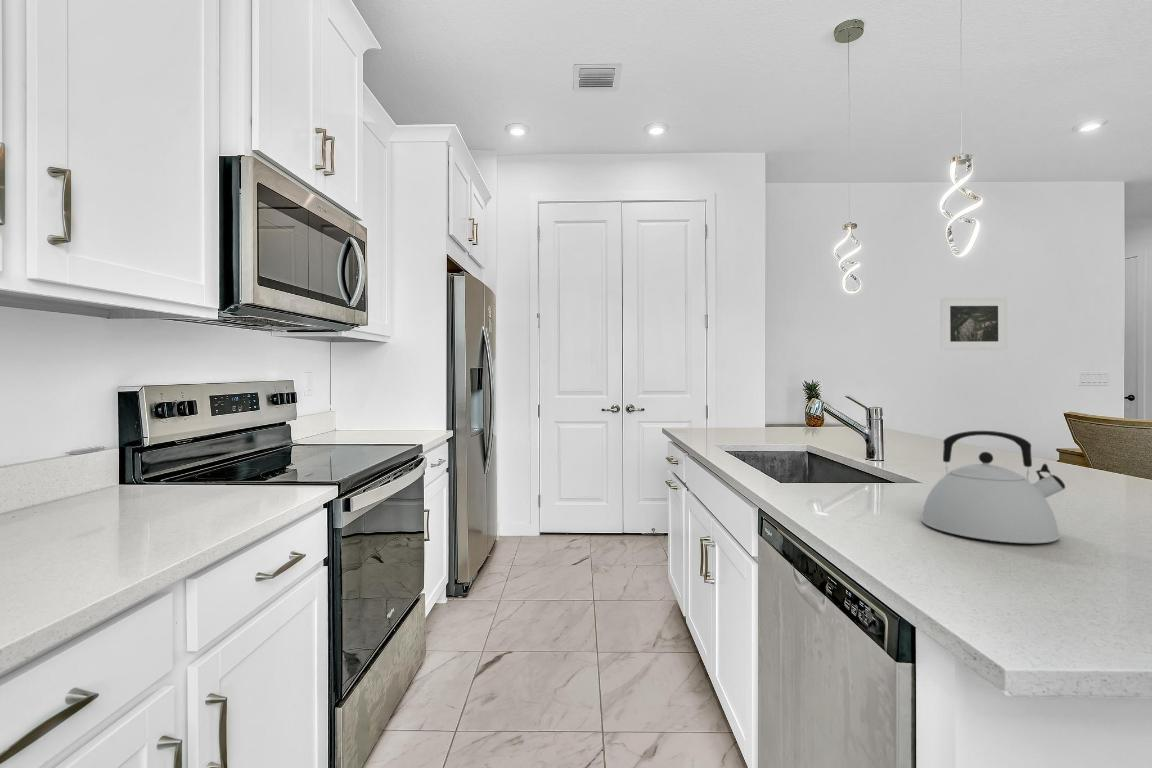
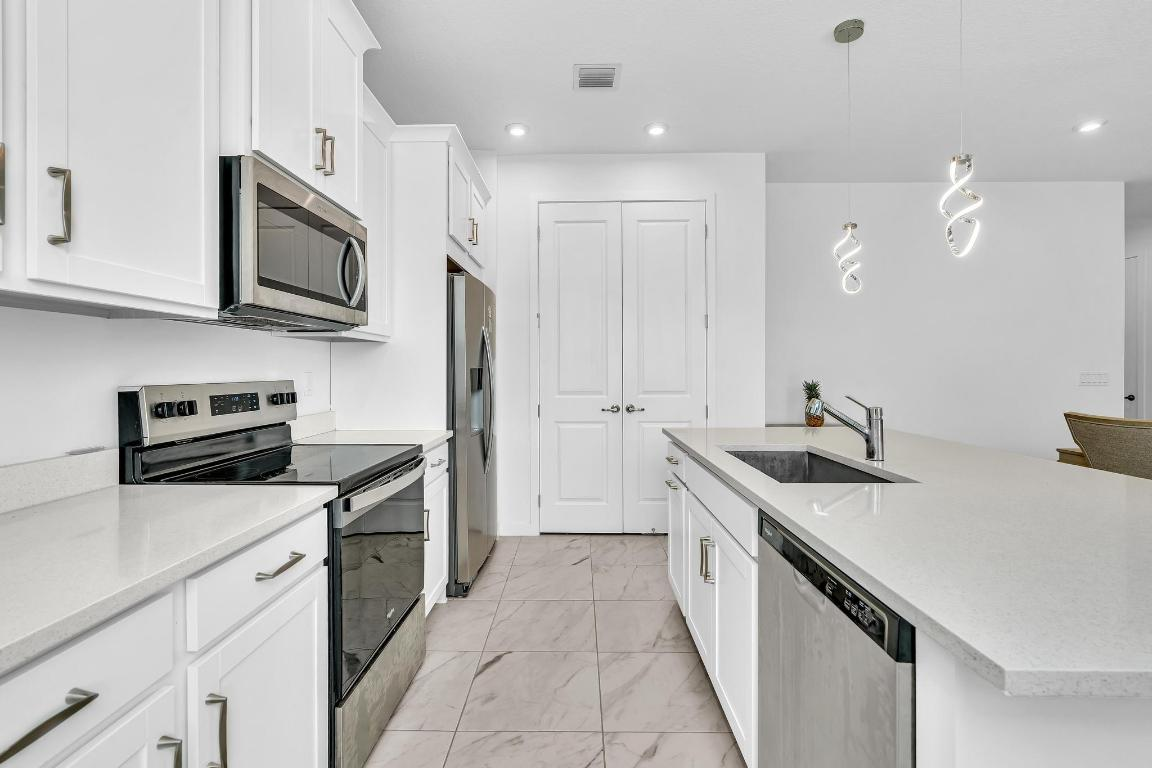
- kettle (989, 479)
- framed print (973, 323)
